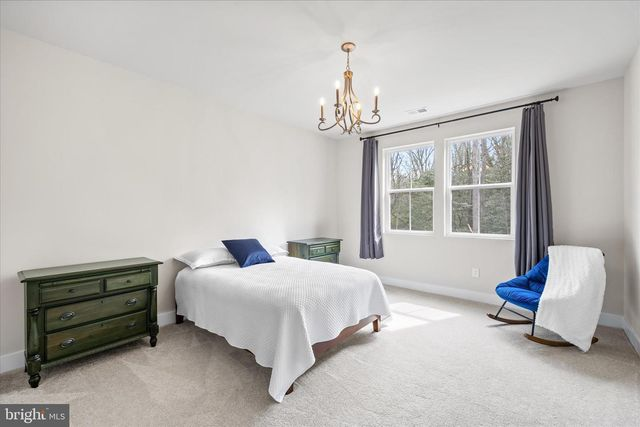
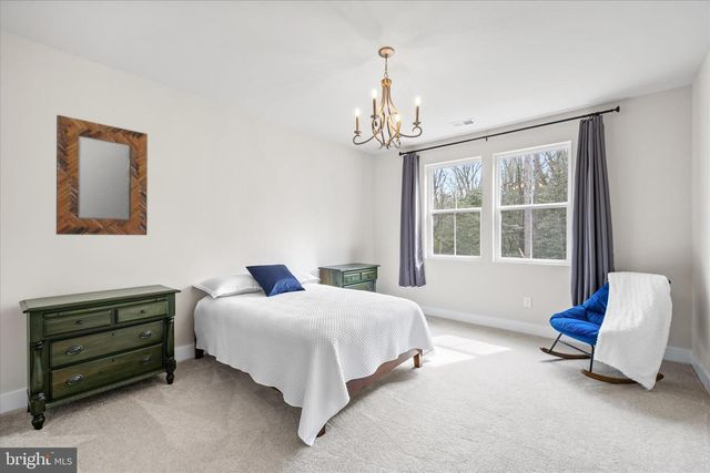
+ home mirror (105, 179)
